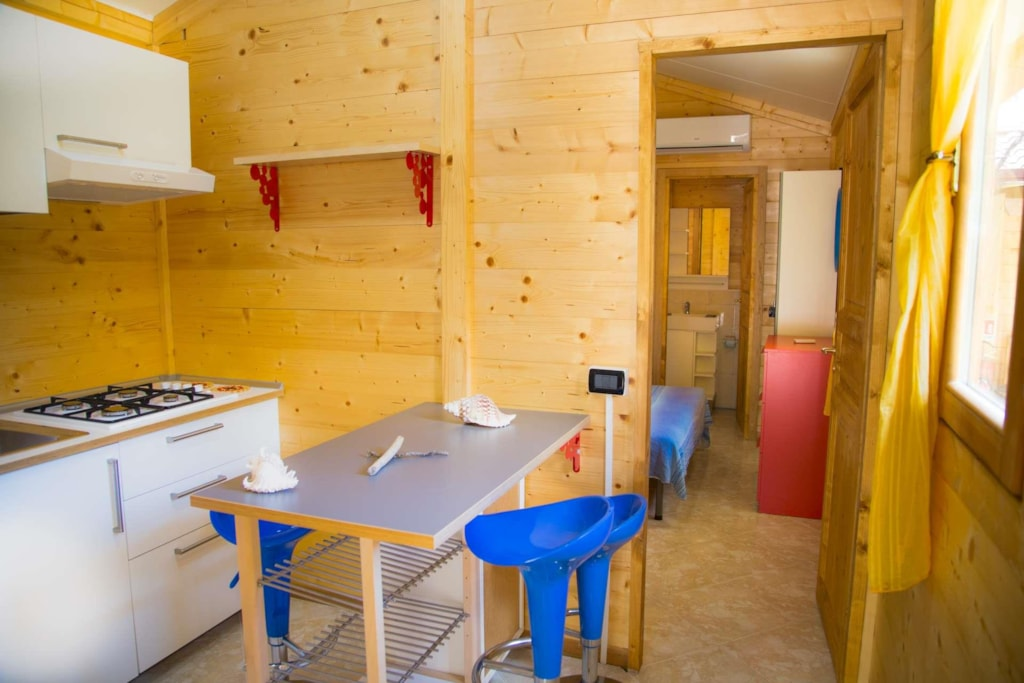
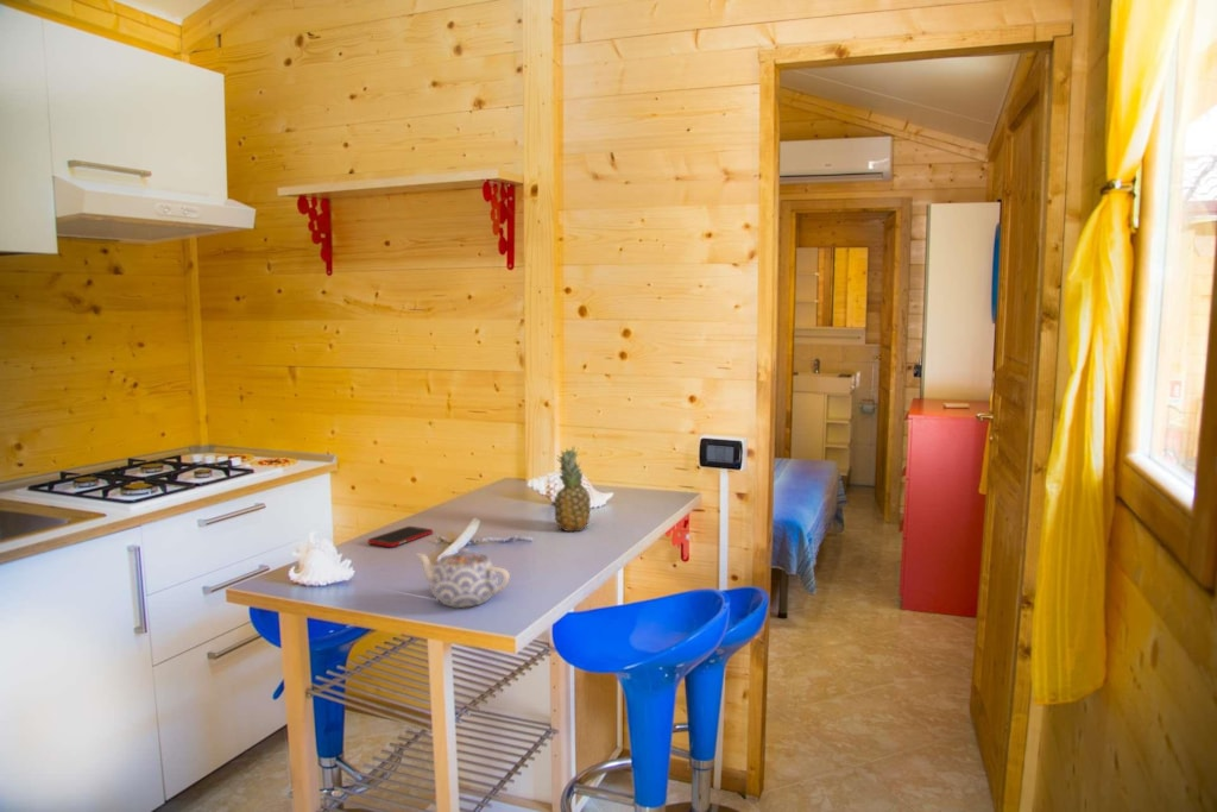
+ cell phone (401, 536)
+ fruit (572, 487)
+ teapot (461, 573)
